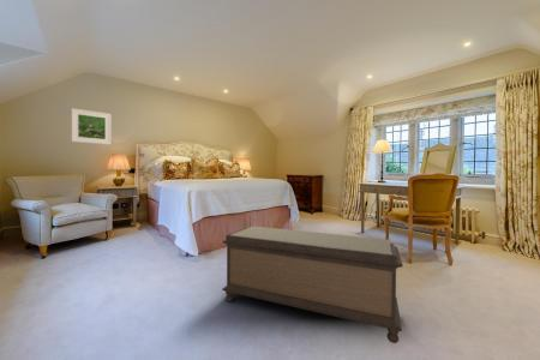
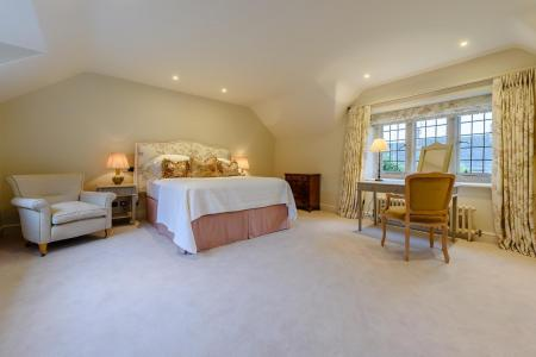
- bench (306, 271)
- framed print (91, 127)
